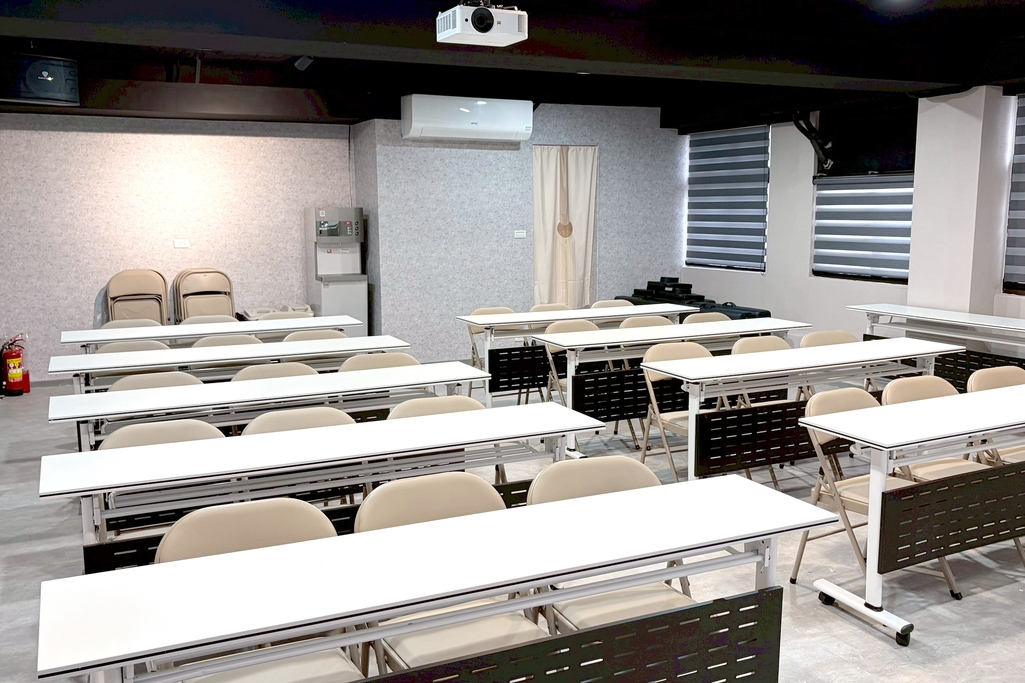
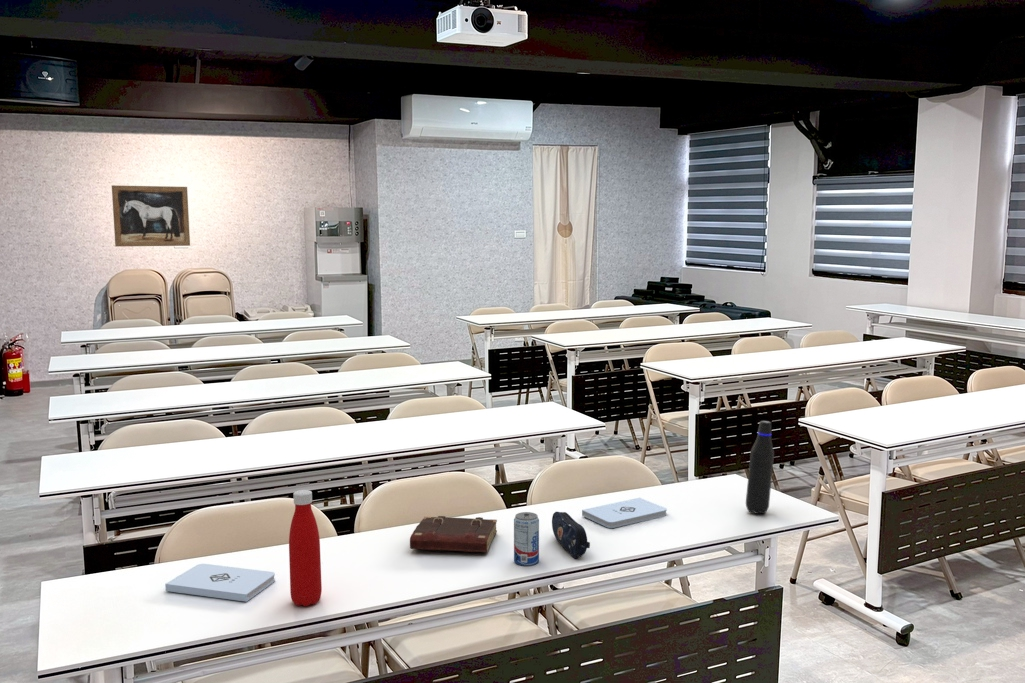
+ wall art (151, 216)
+ notepad (222, 581)
+ water bottle (760, 467)
+ bottle (304, 547)
+ notepad (625, 512)
+ book (454, 533)
+ pencil case (568, 533)
+ beverage can (526, 538)
